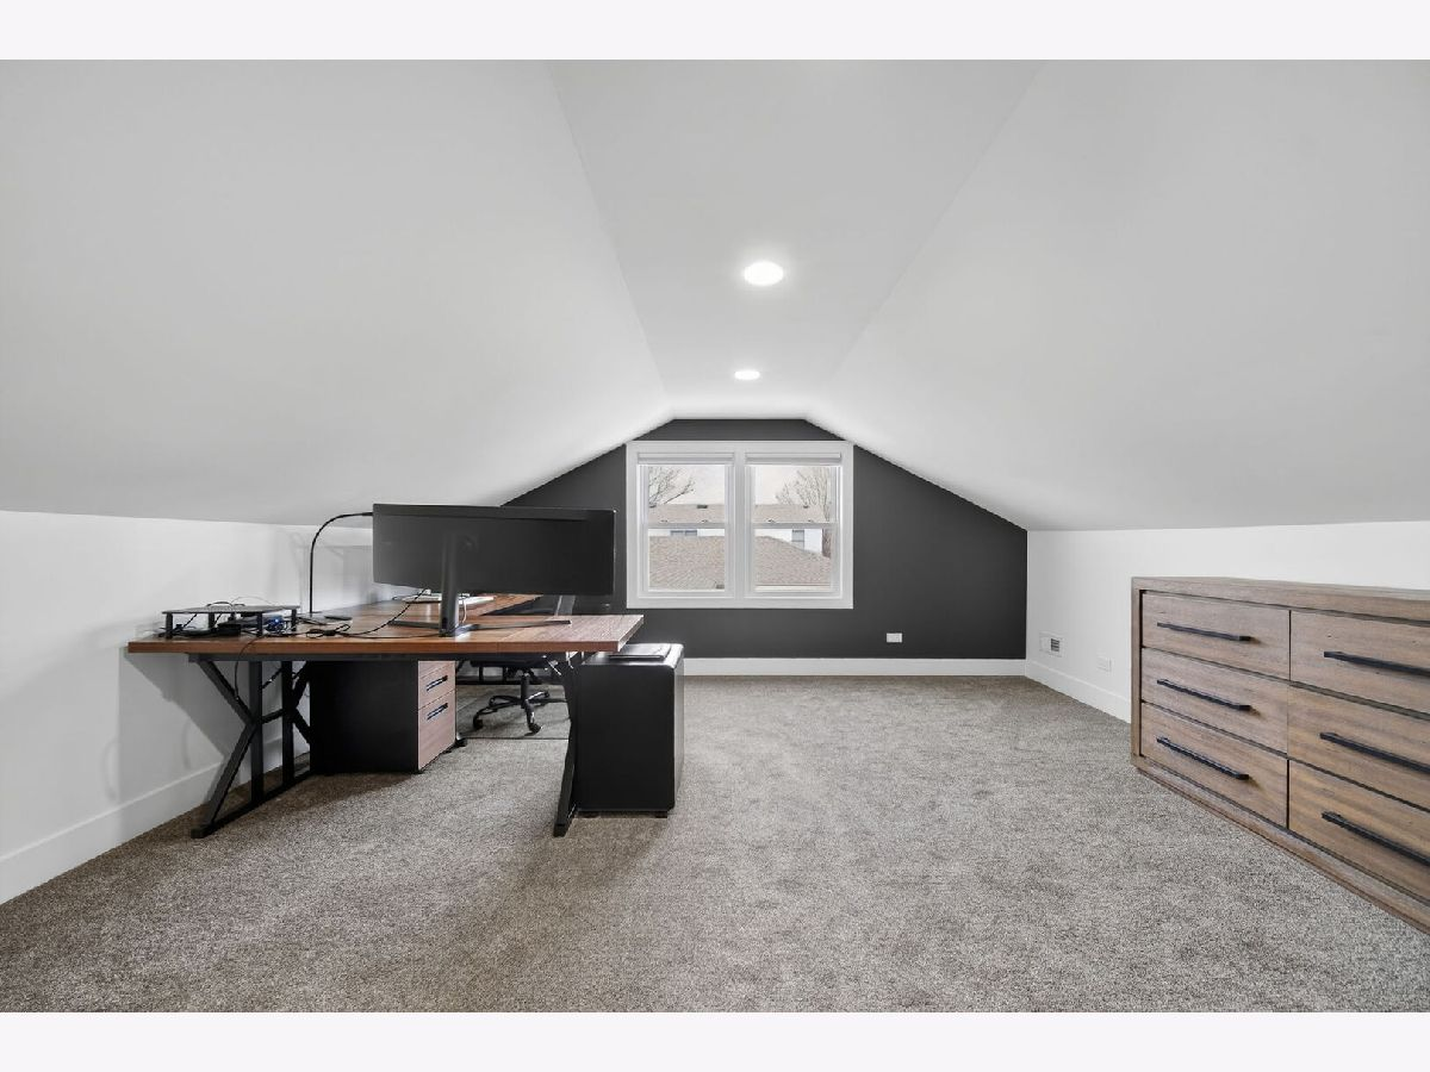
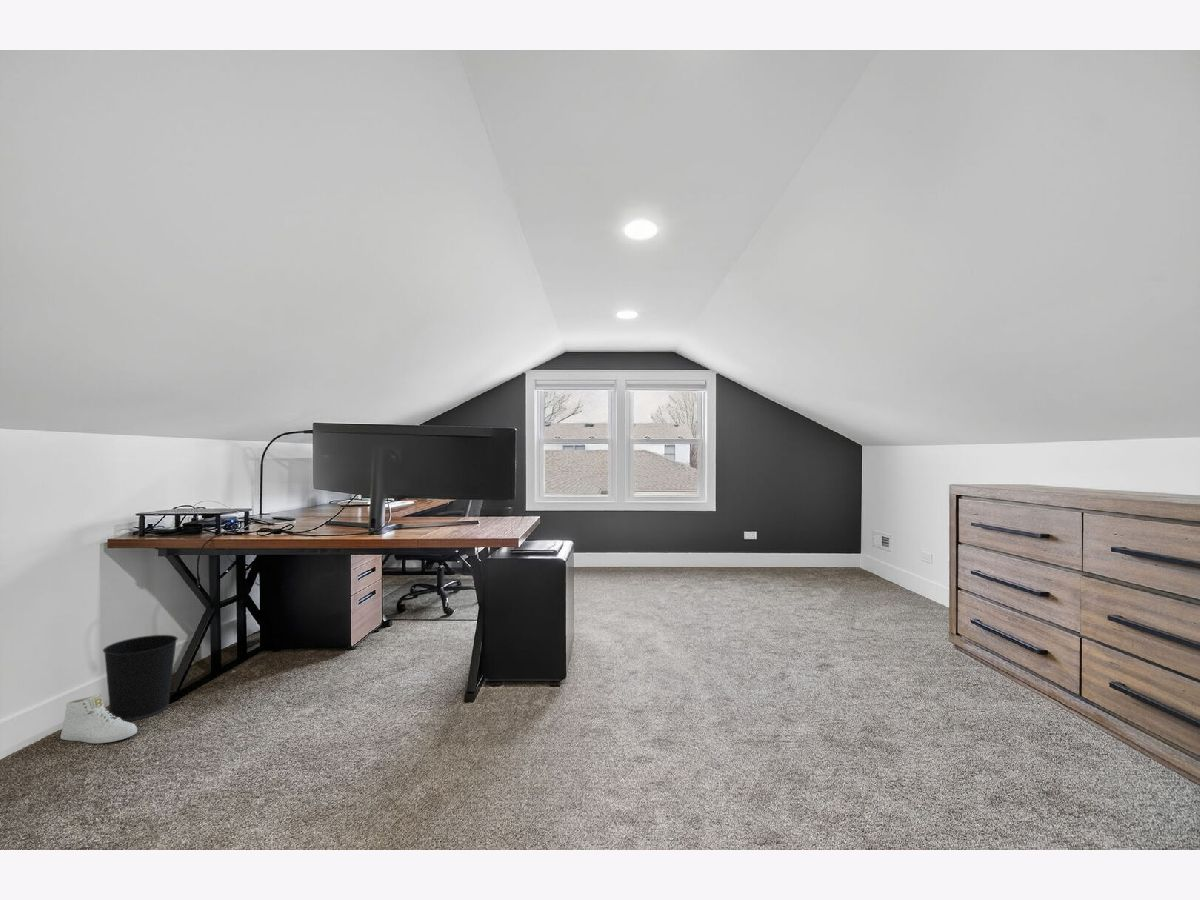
+ wastebasket (140, 677)
+ sneaker (98, 716)
